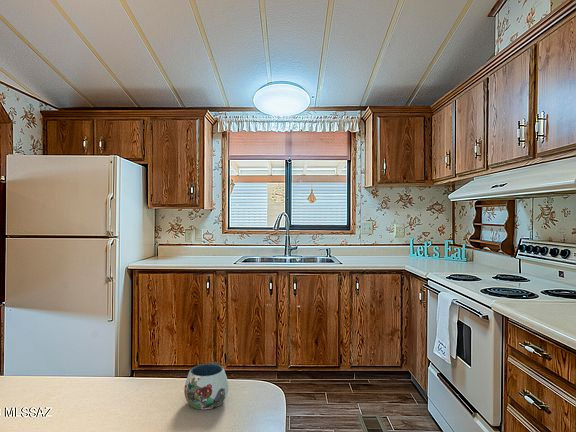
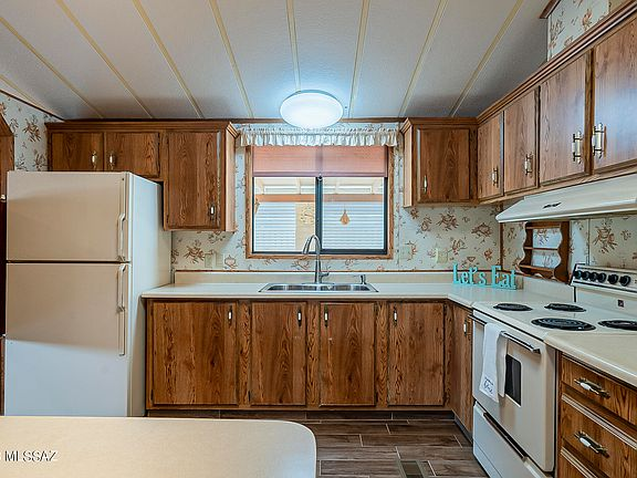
- mug (208, 382)
